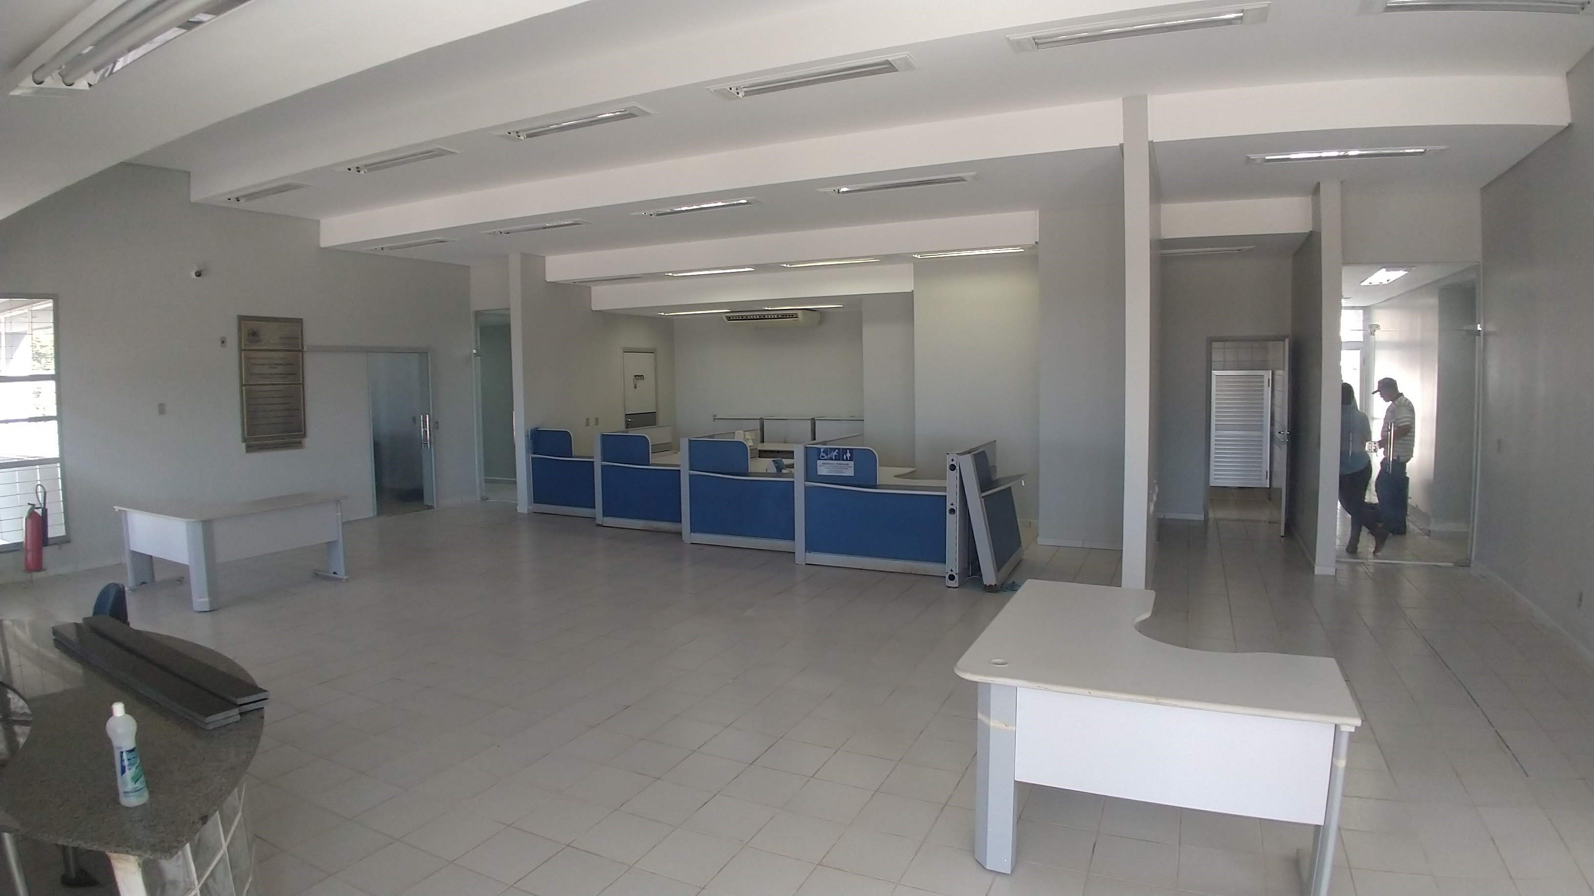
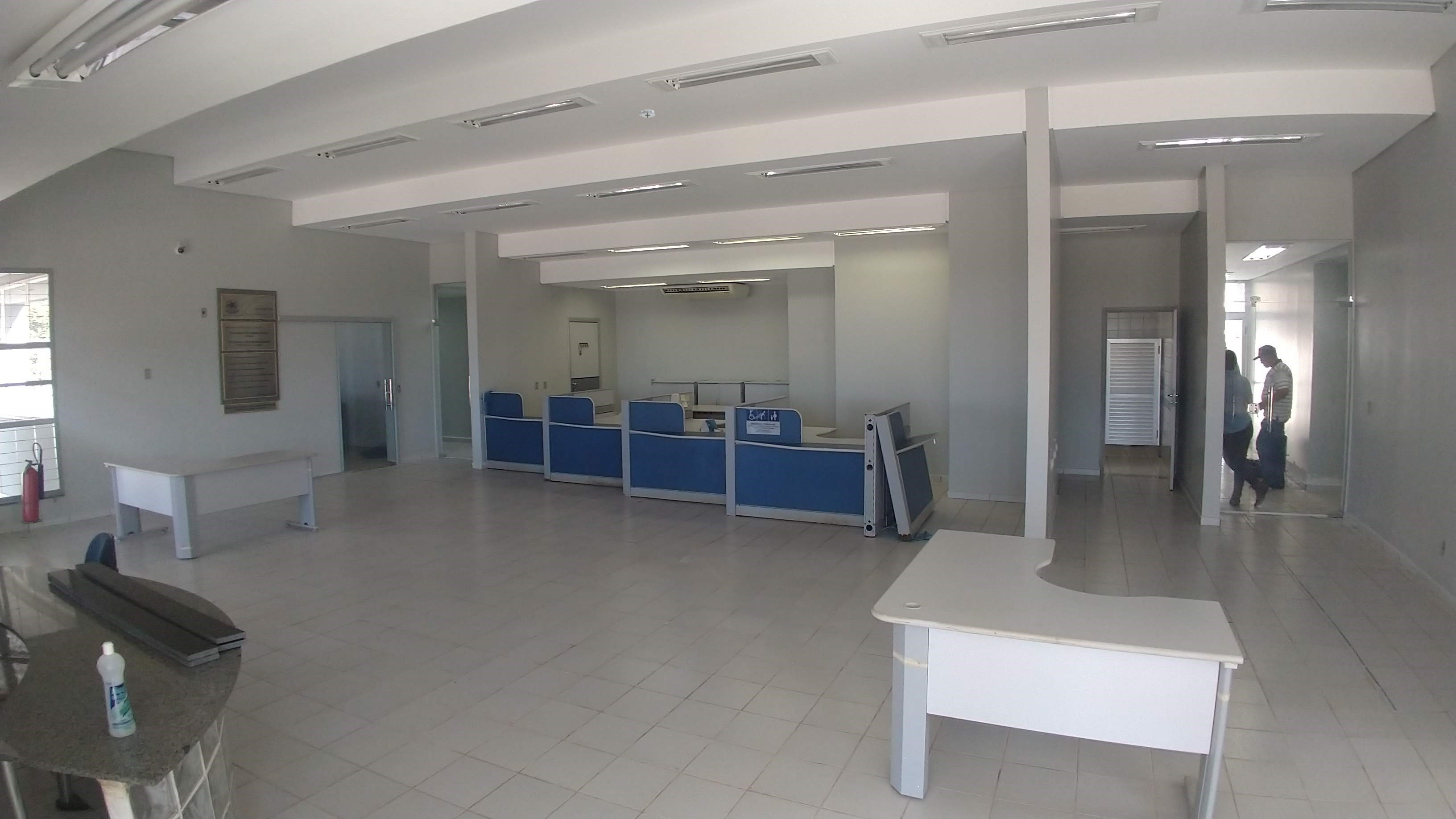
+ smoke detector (647, 113)
